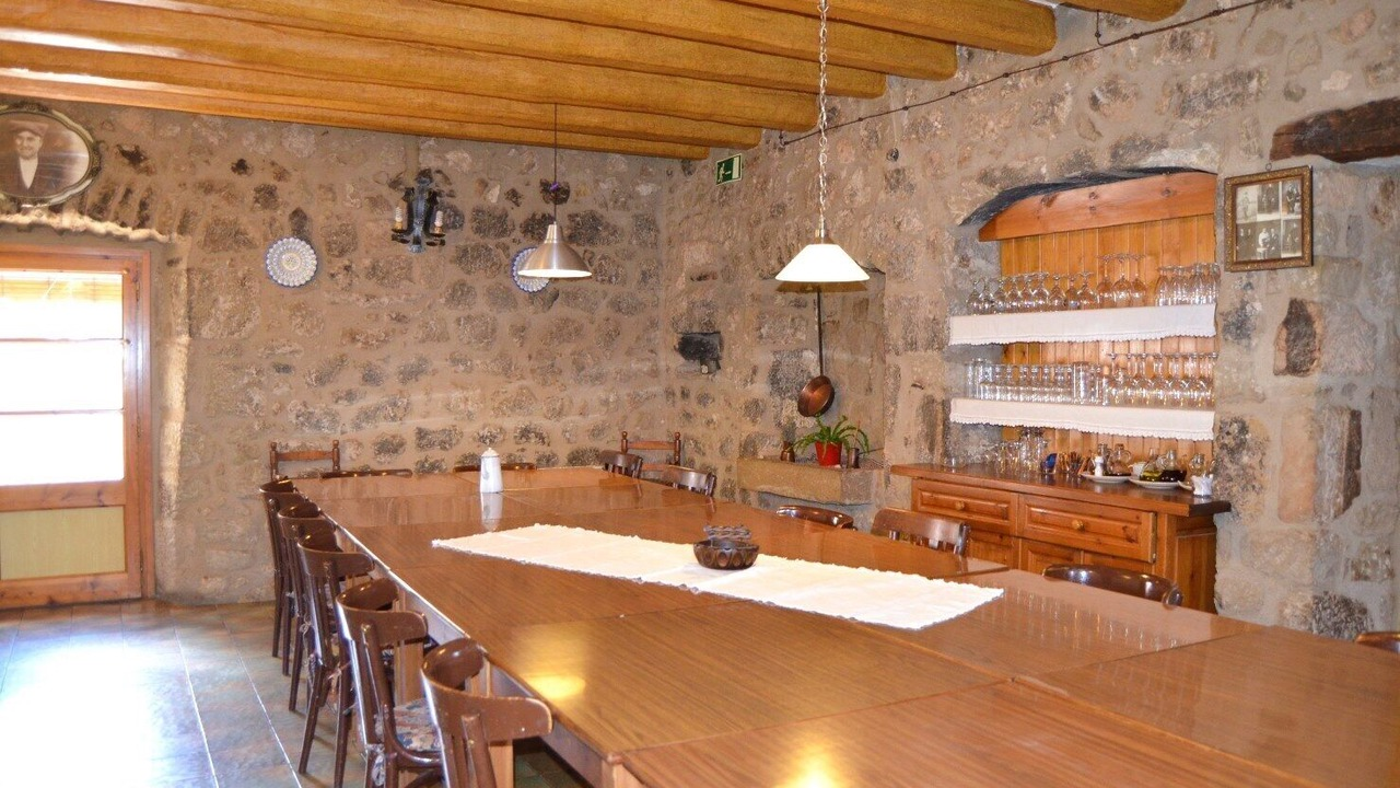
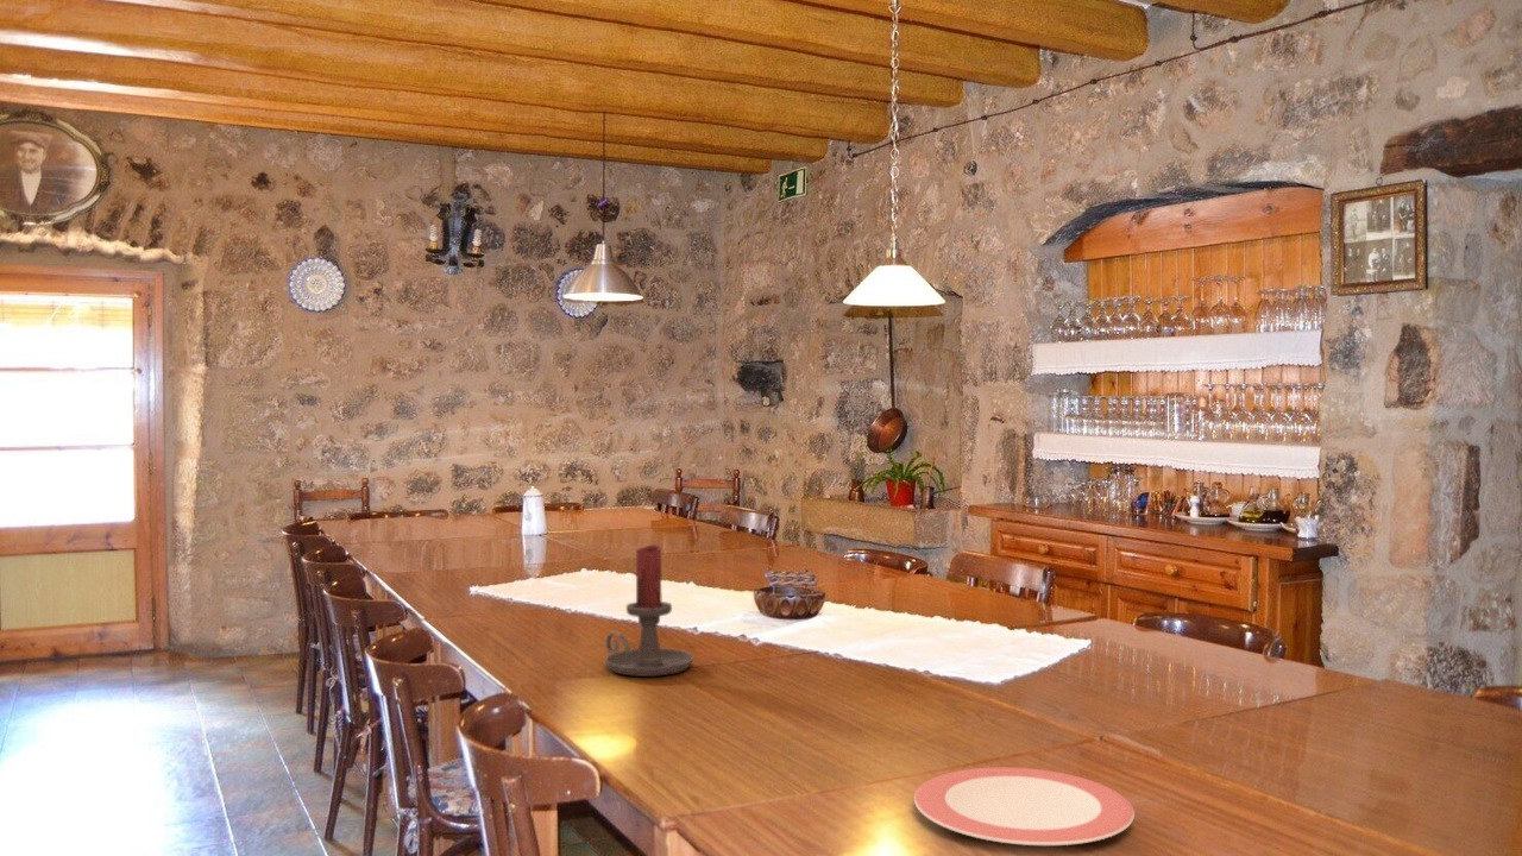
+ candle holder (641, 605)
+ plate (1021, 807)
